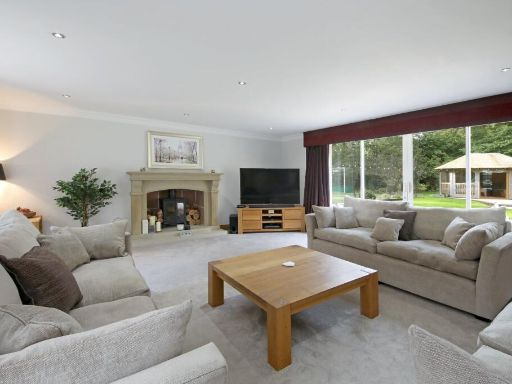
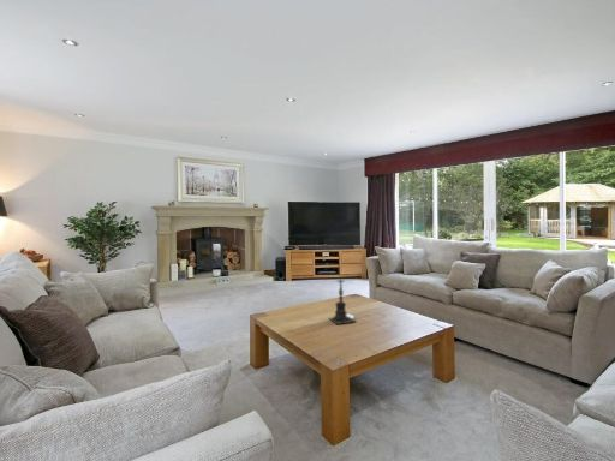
+ candle holder (341, 297)
